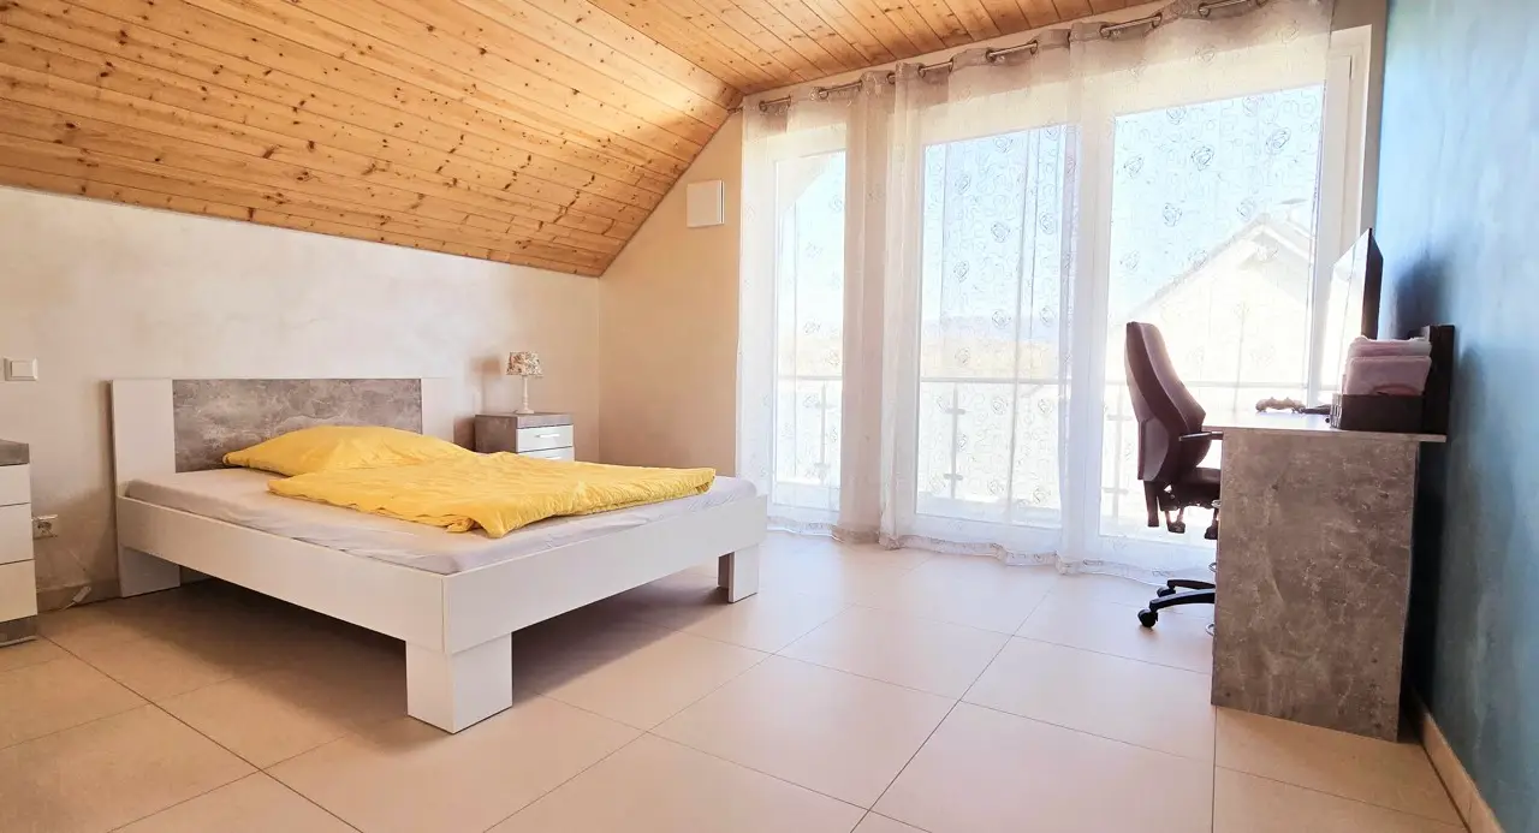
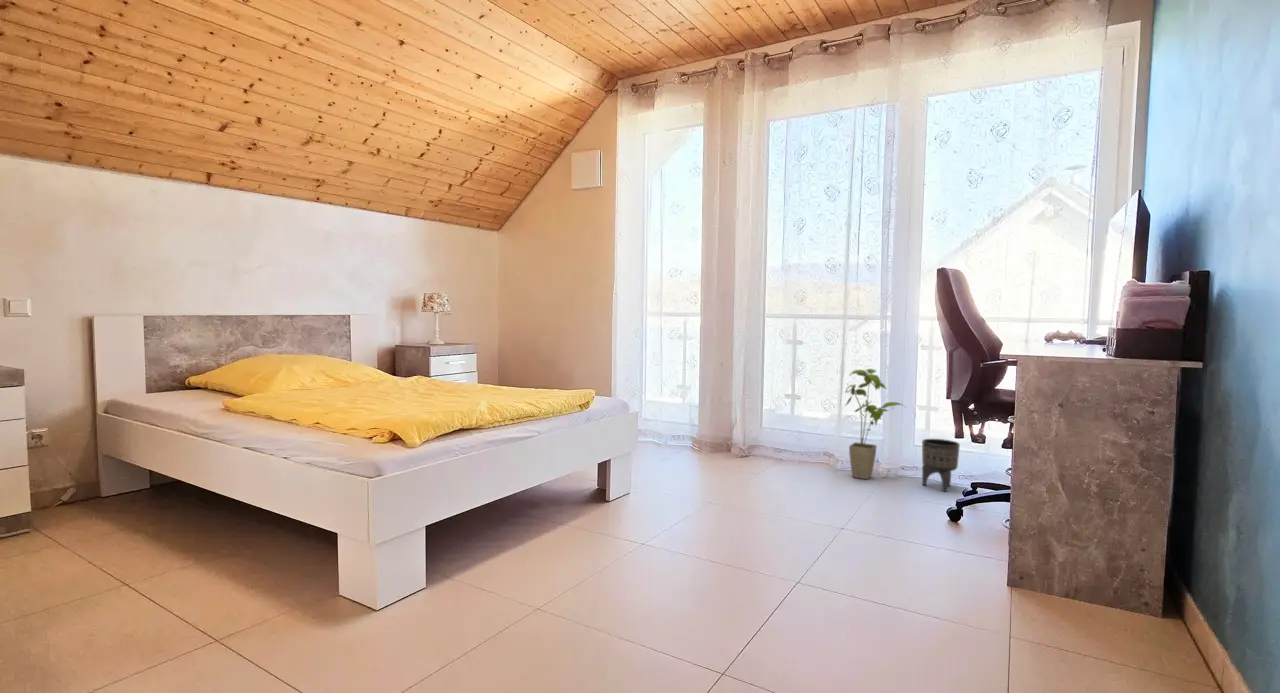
+ planter (939, 464)
+ house plant (870, 424)
